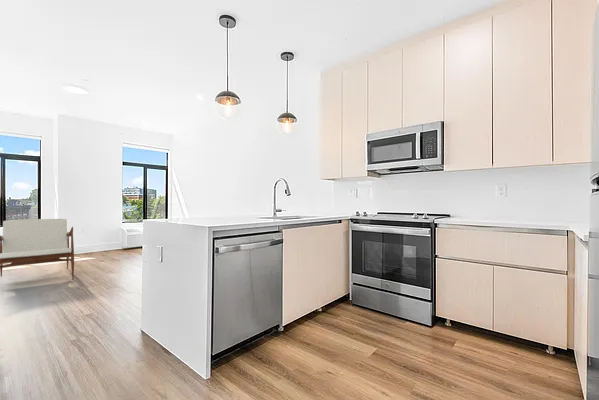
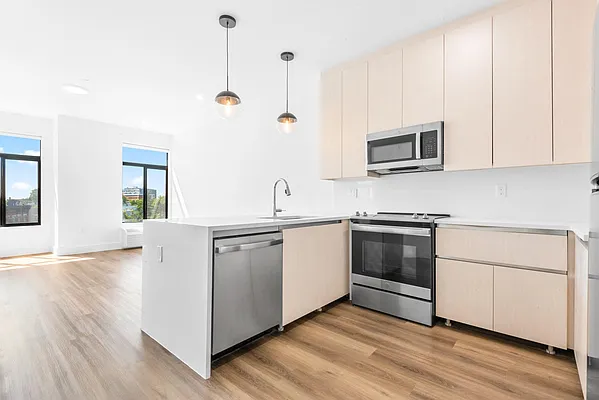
- armchair (36, 249)
